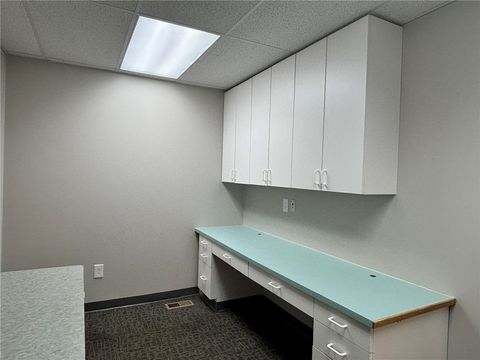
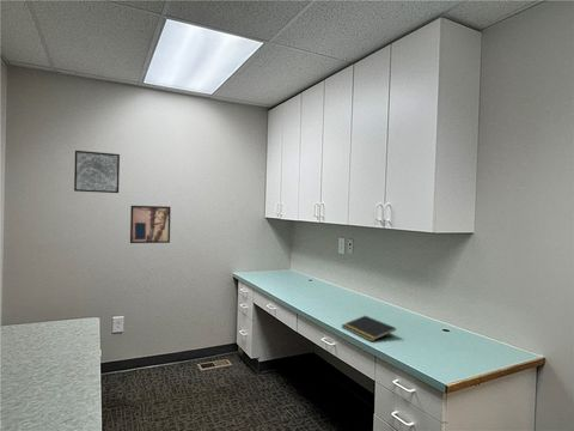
+ wall art (97, 171)
+ wall art (149, 224)
+ notepad (367, 327)
